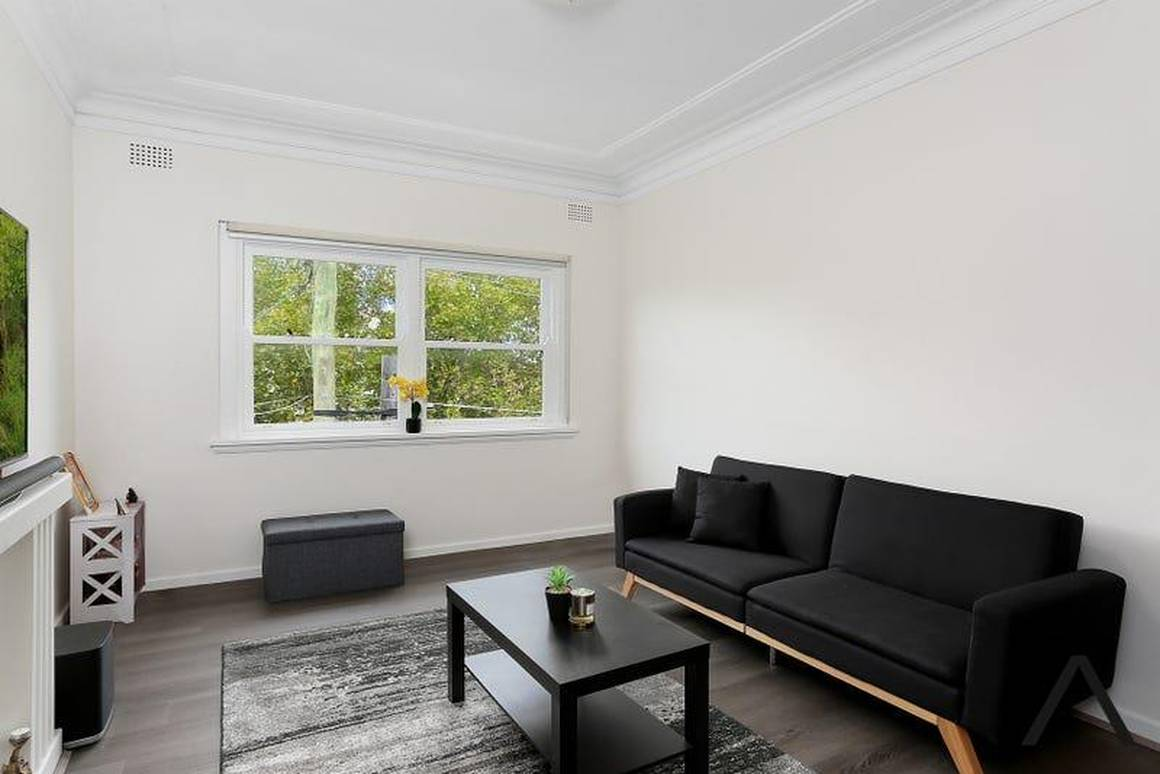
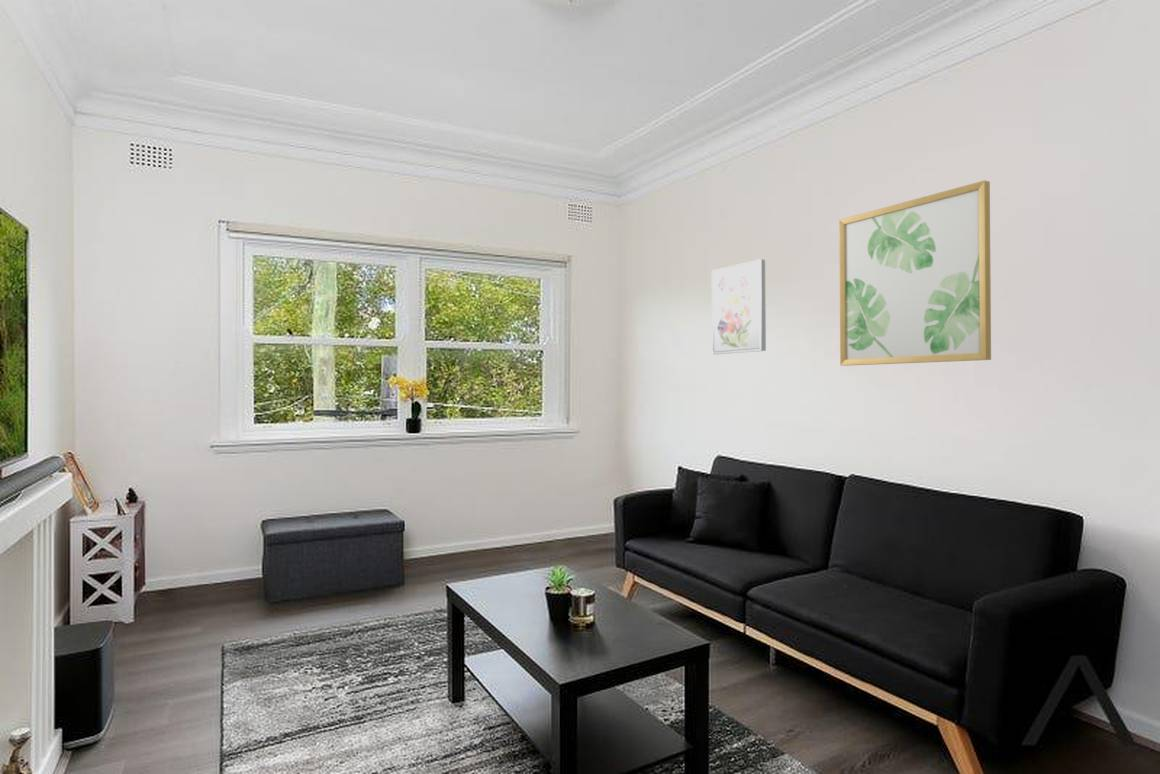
+ wall art (737, 309)
+ wall art (907, 282)
